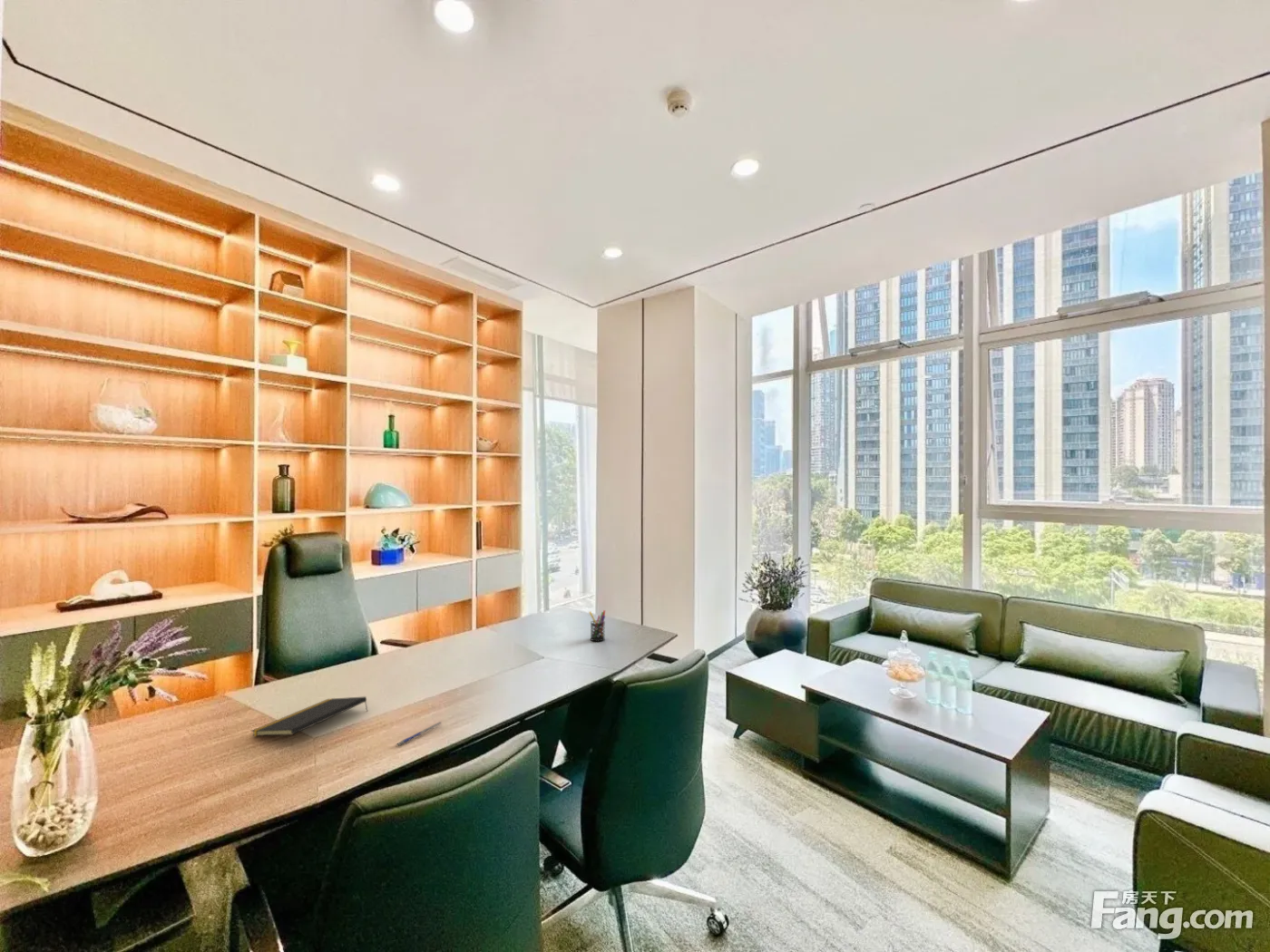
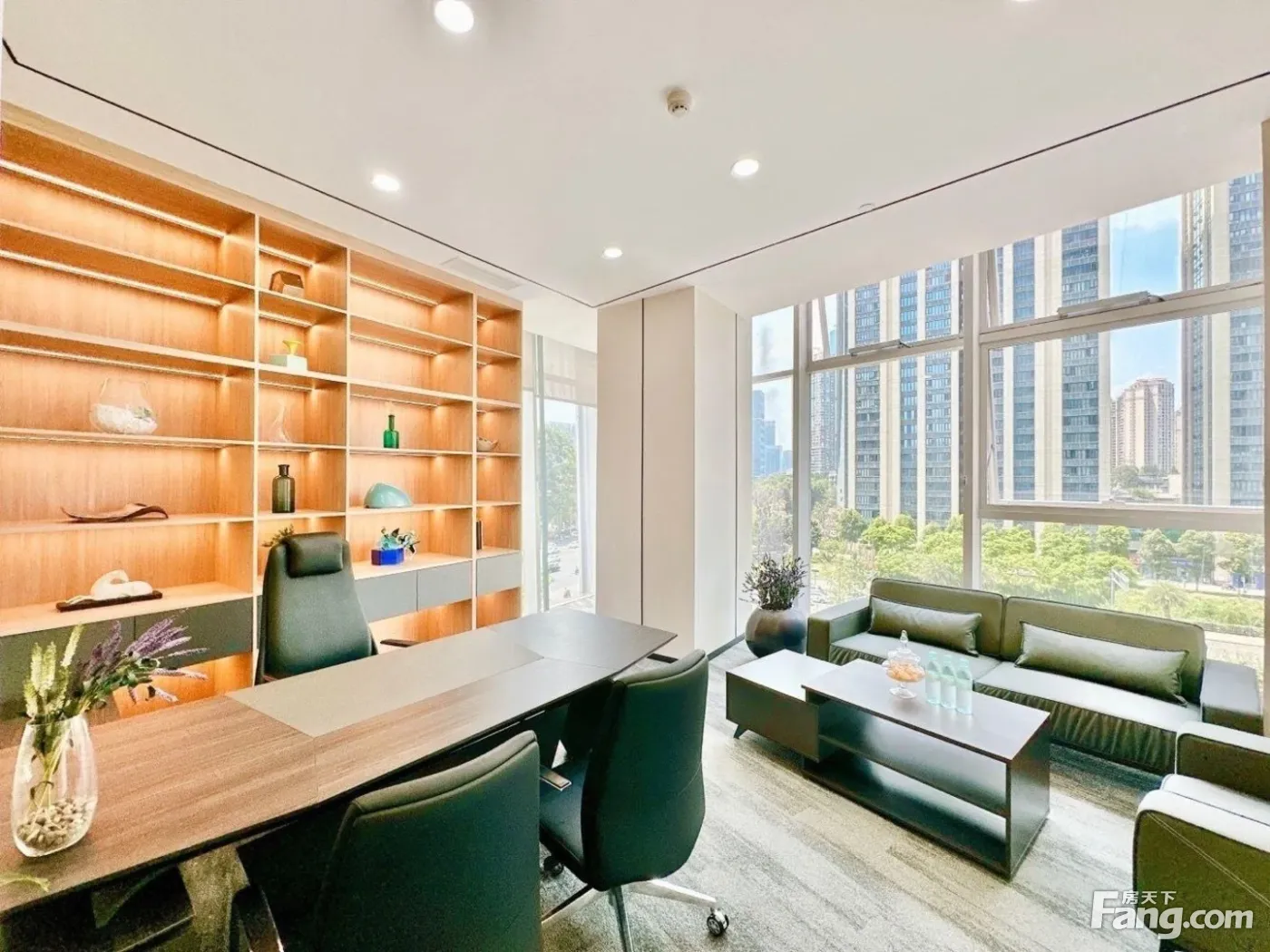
- notepad (311, 715)
- pen (420, 733)
- pen holder (599, 624)
